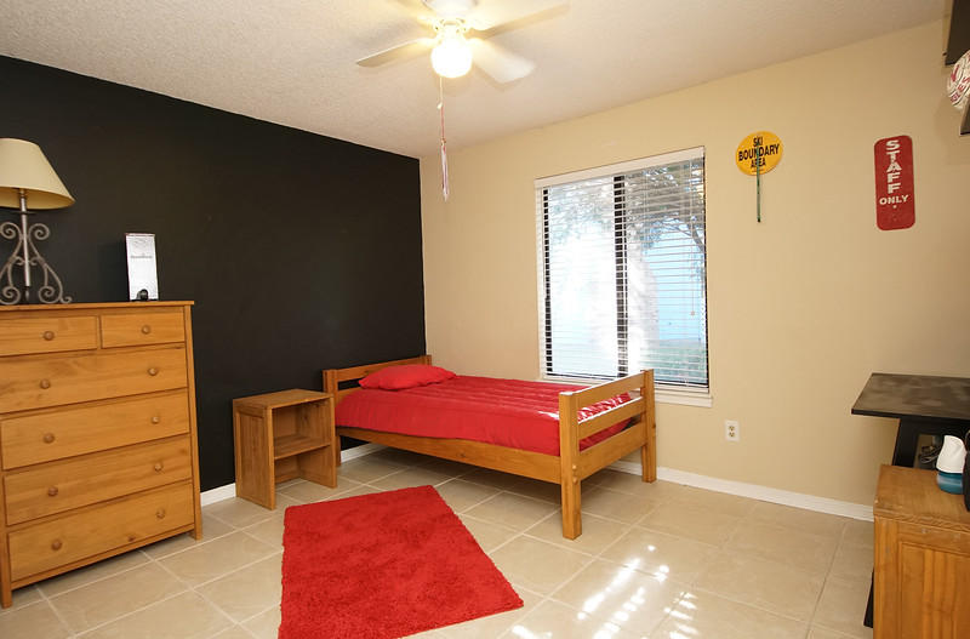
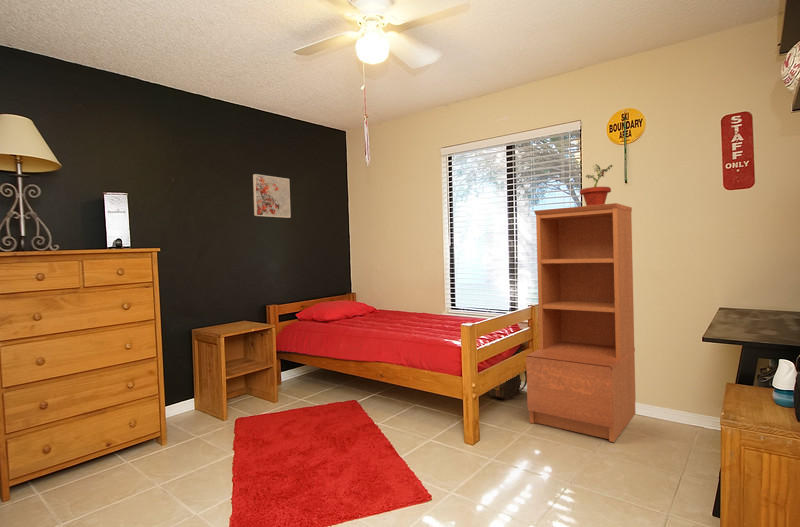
+ potted plant (596, 185)
+ bookshelf (580, 313)
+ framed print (272, 196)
+ backpack (508, 380)
